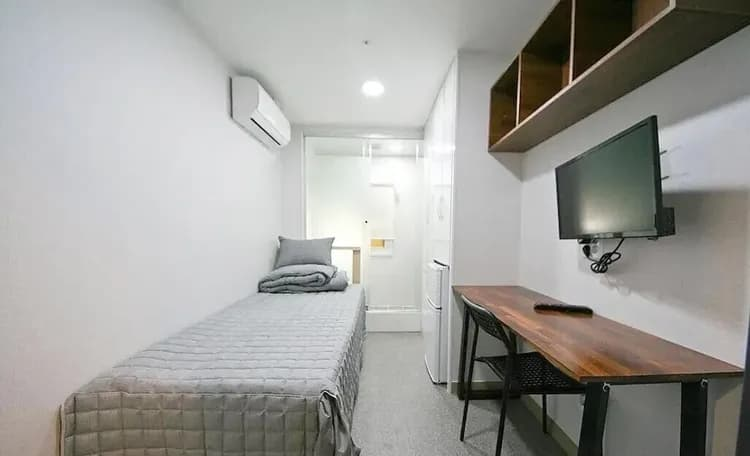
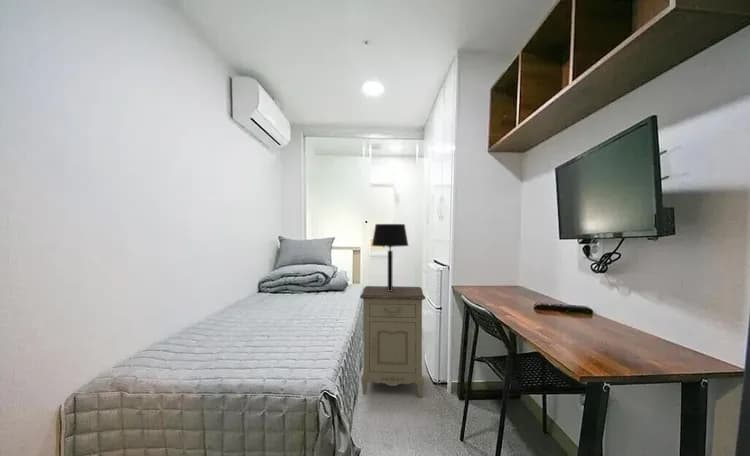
+ table lamp (390, 257)
+ nightstand (392, 338)
